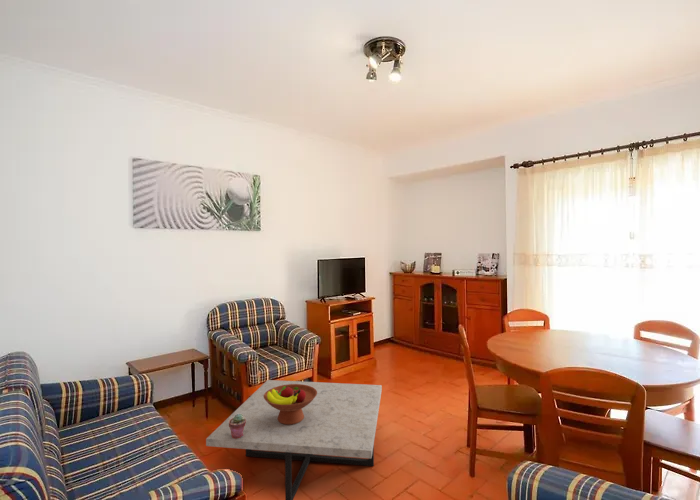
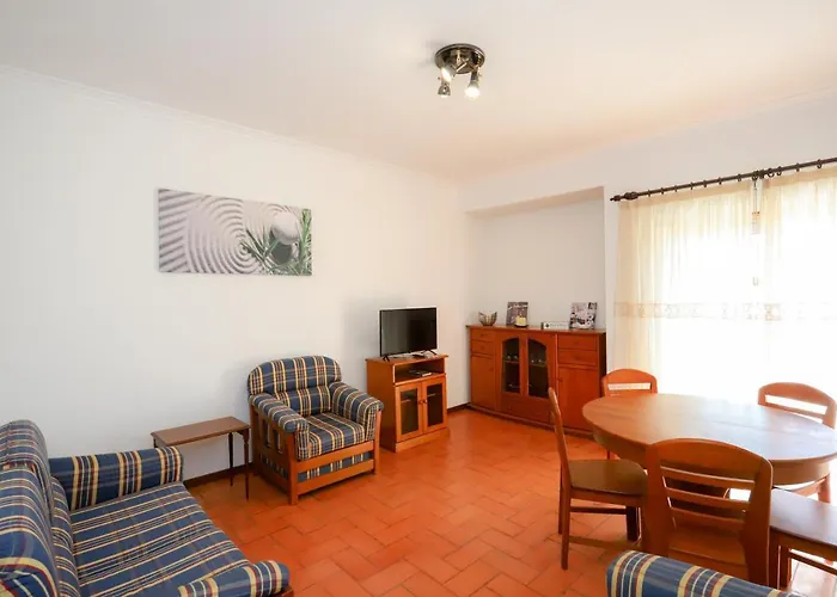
- fruit bowl (290, 401)
- potted succulent (237, 424)
- coffee table (308, 433)
